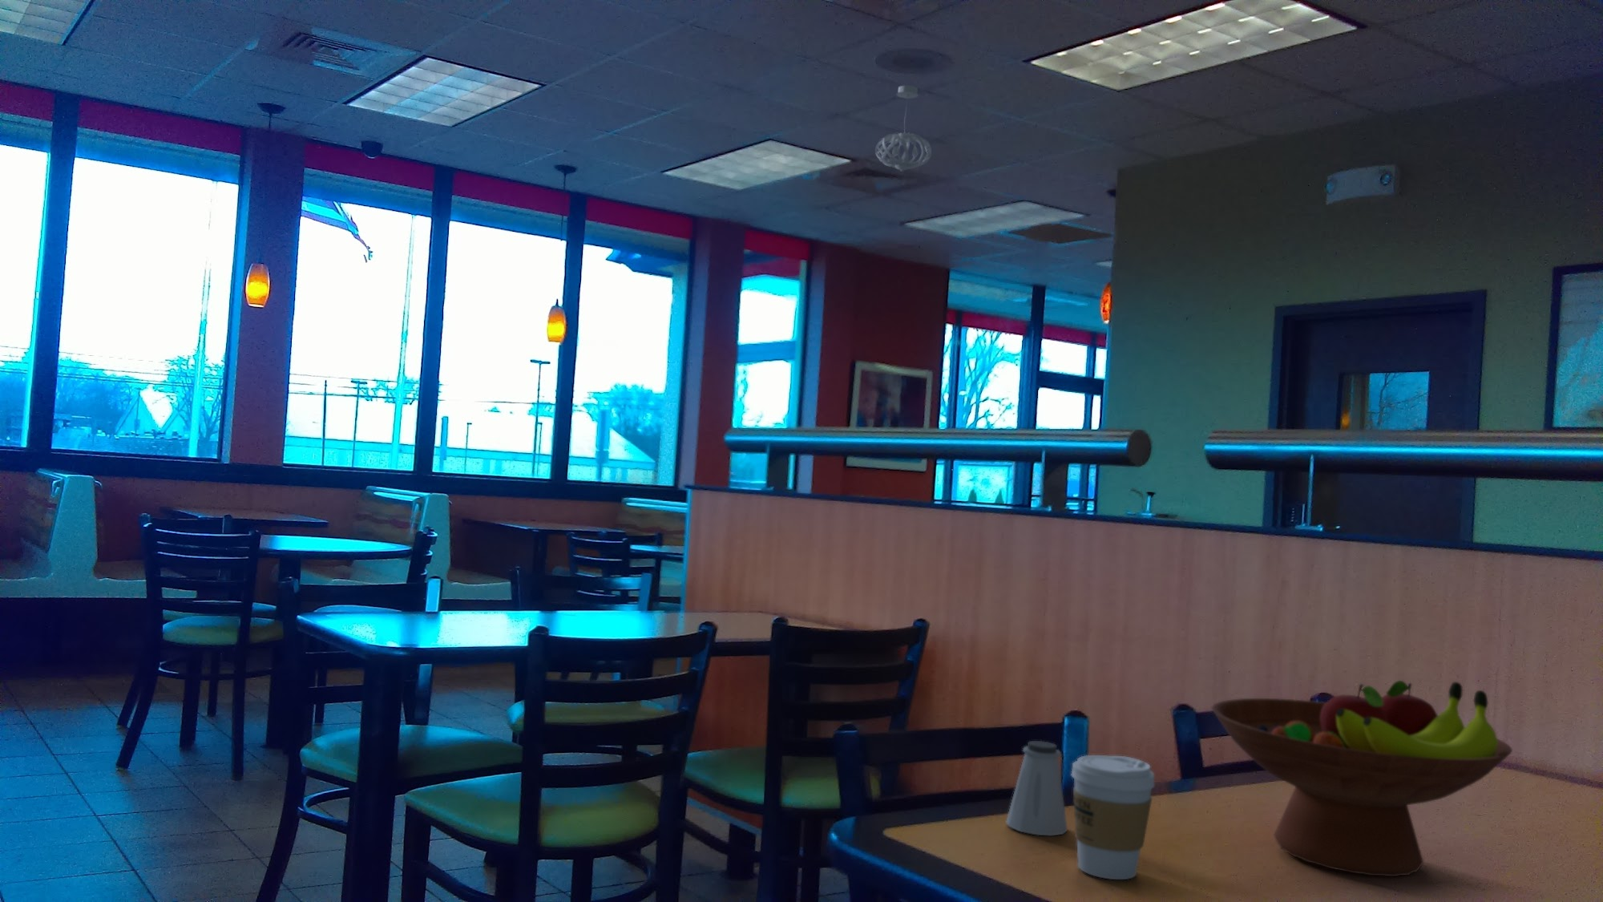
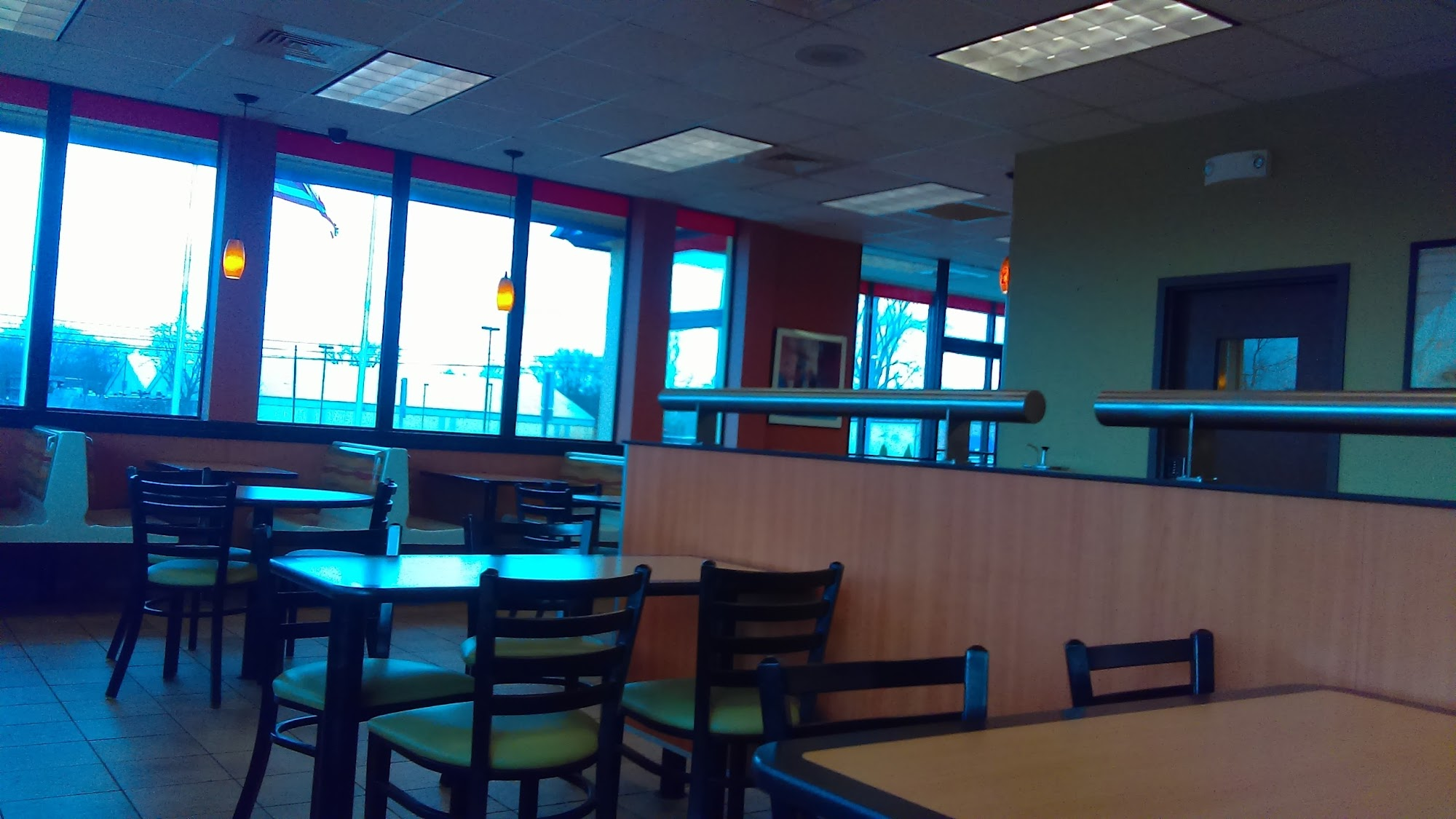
- pendant light (905, 129)
- saltshaker (1038, 785)
- coffee cup (1110, 814)
- fruit bowl (1352, 765)
